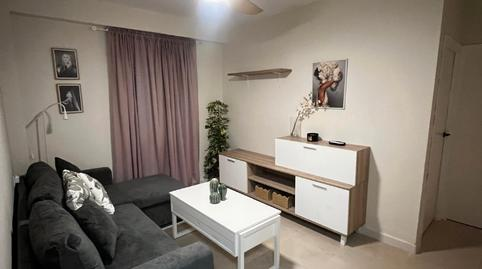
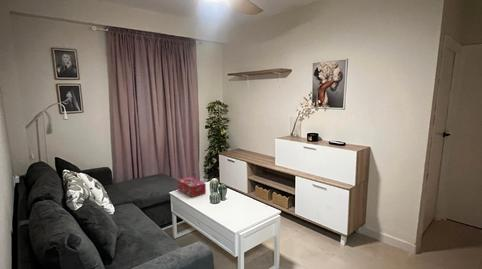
+ tissue box (191, 186)
